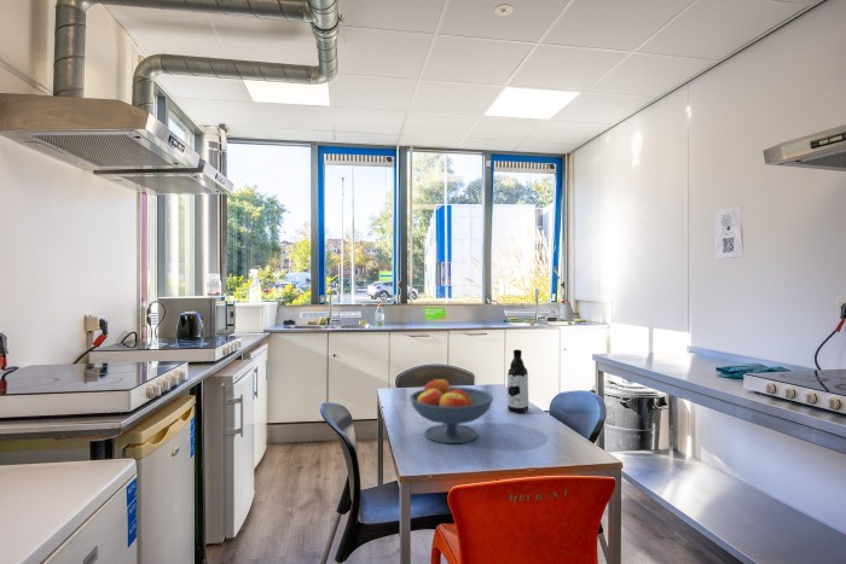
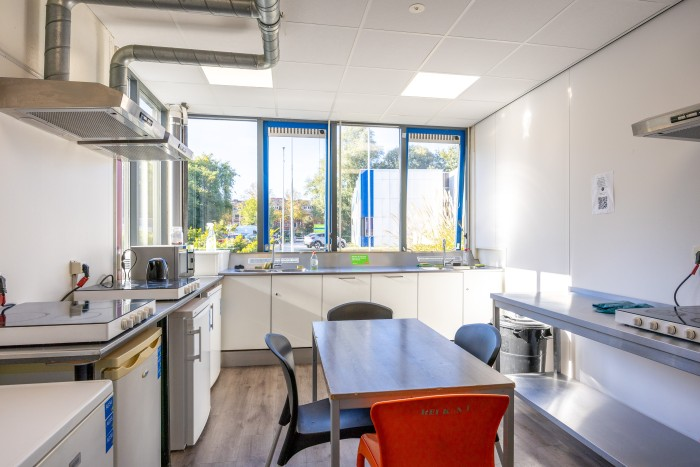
- fruit bowl (451, 408)
- water bottle (517, 379)
